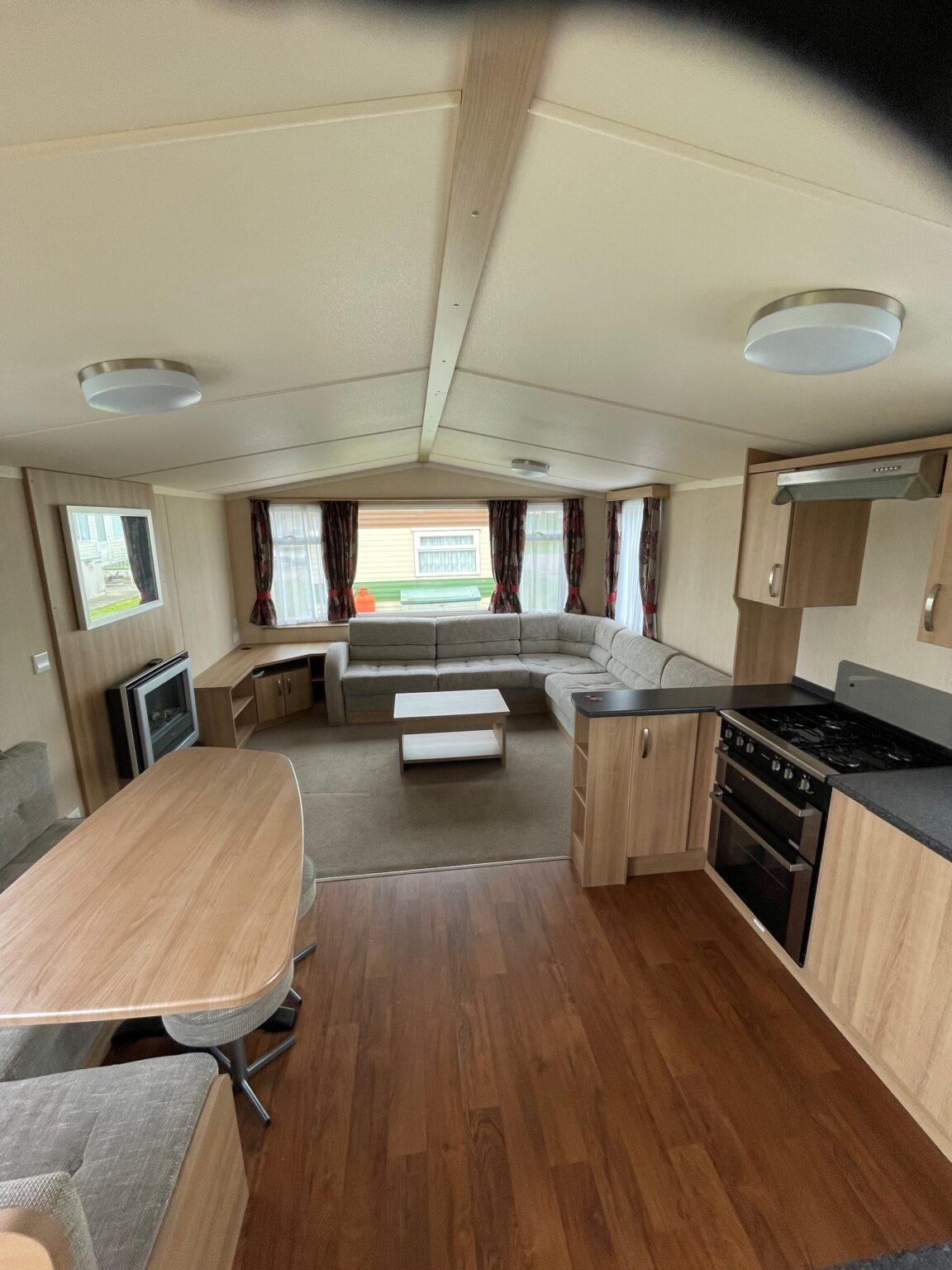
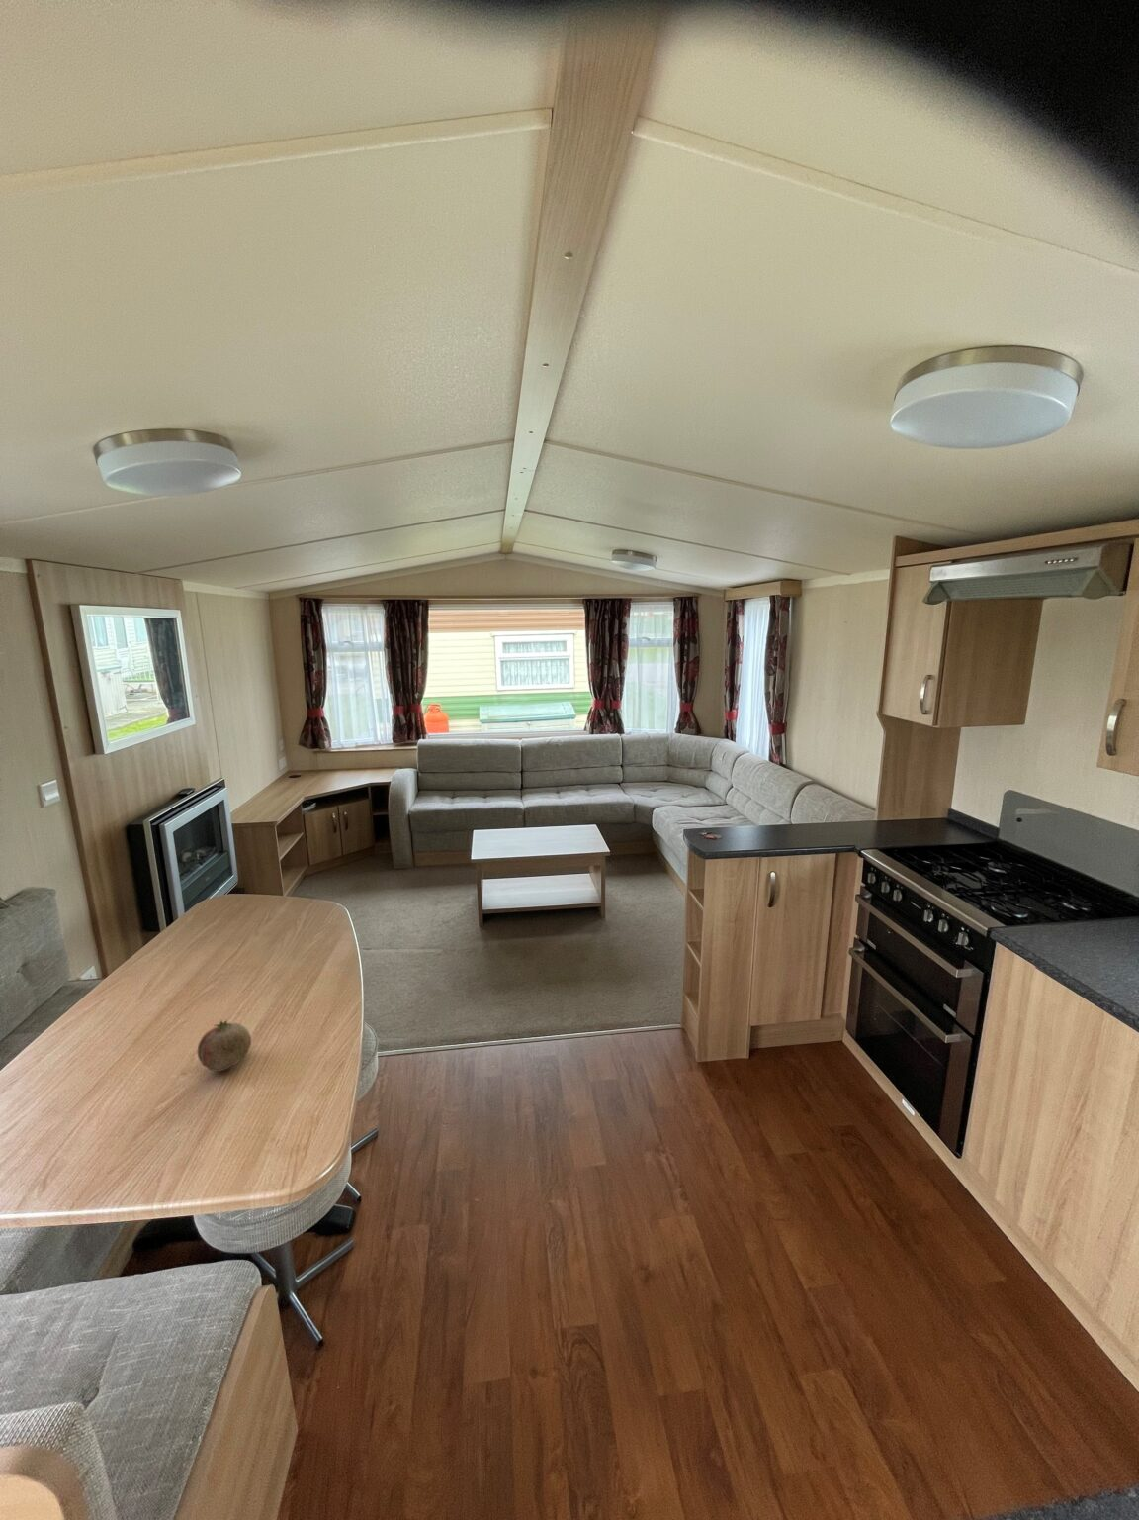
+ fruit (225, 1044)
